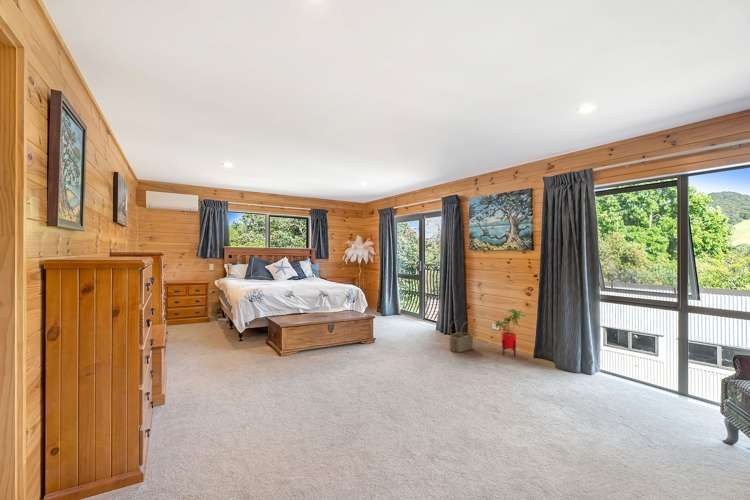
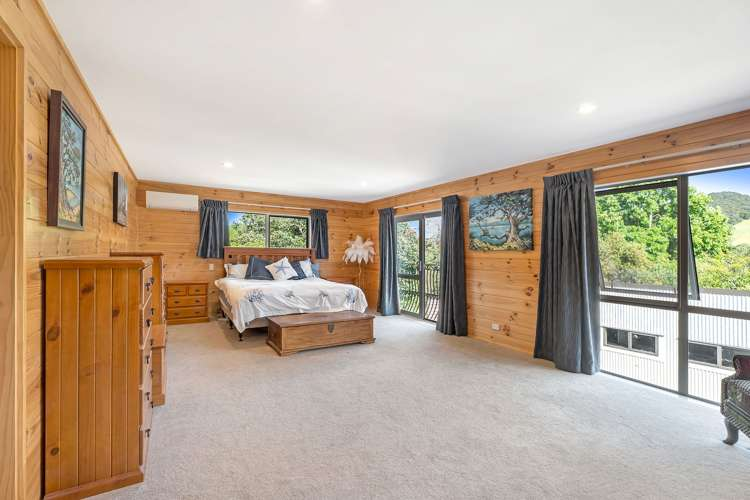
- wicker basket (461, 335)
- house plant (508, 331)
